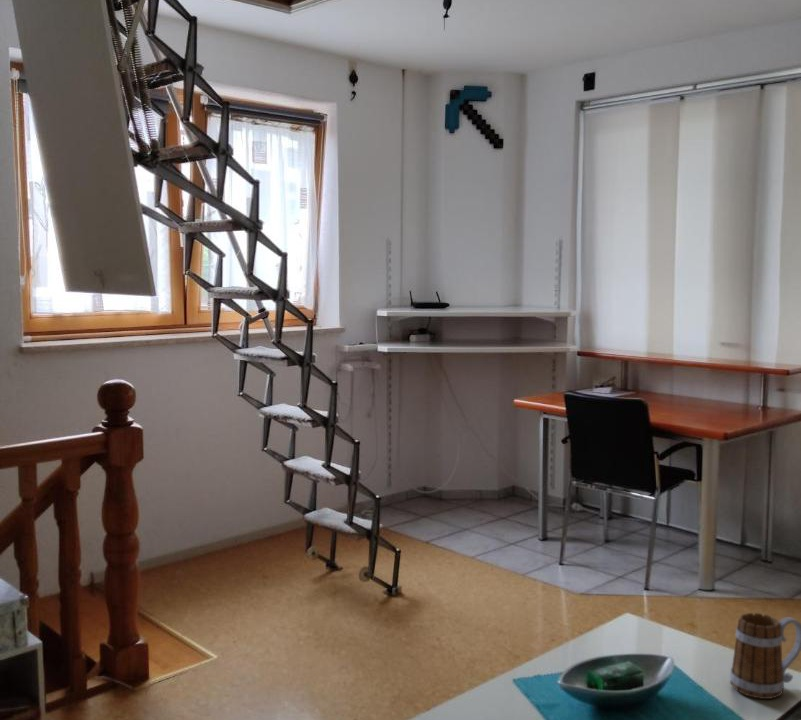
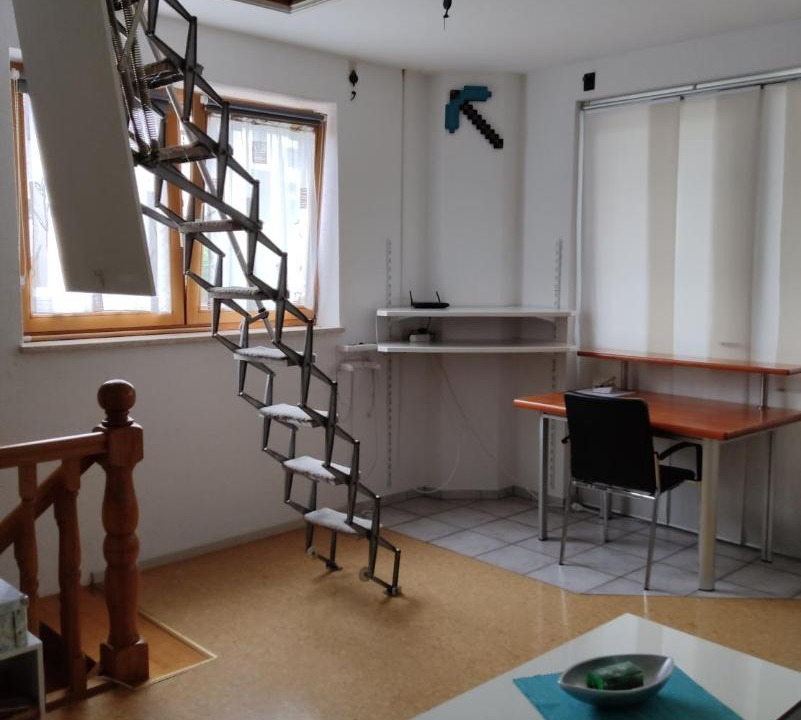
- mug (768, 653)
